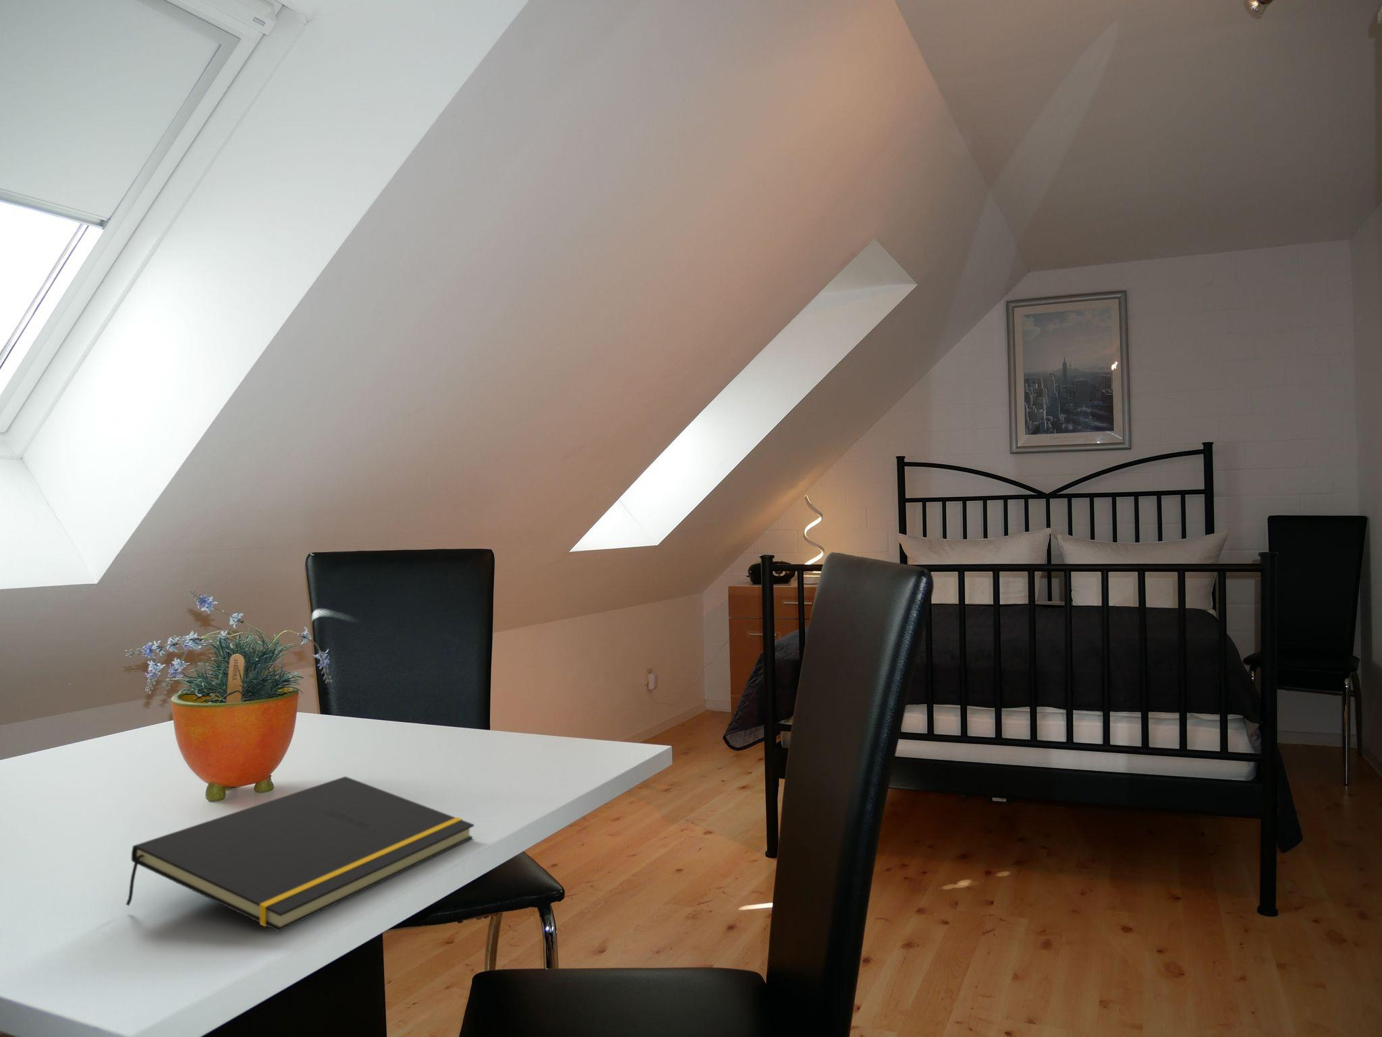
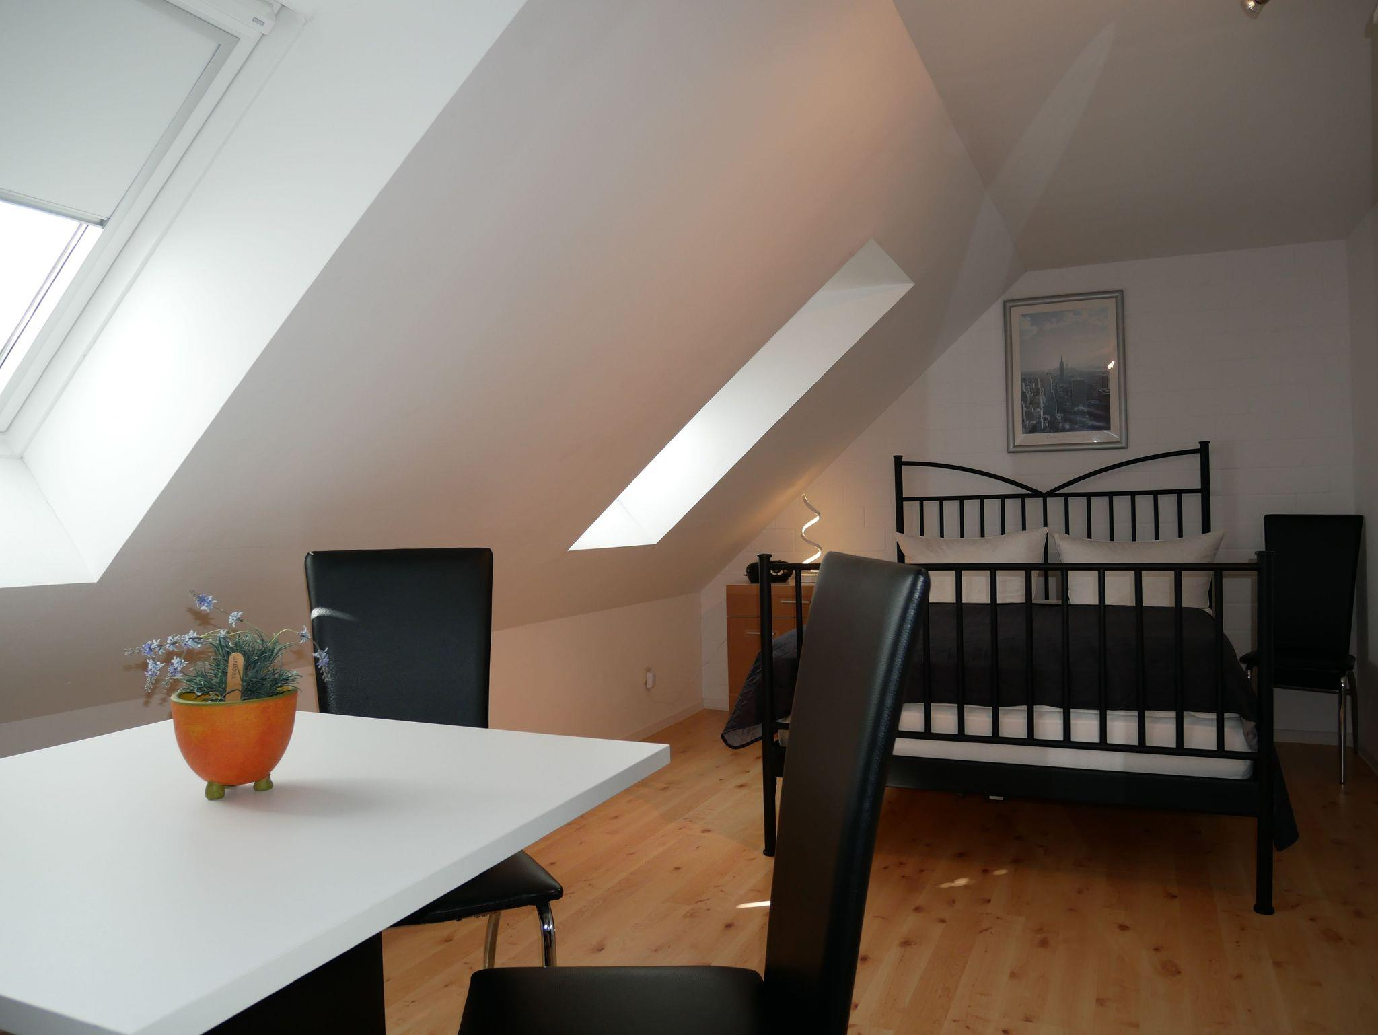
- notepad (316, 841)
